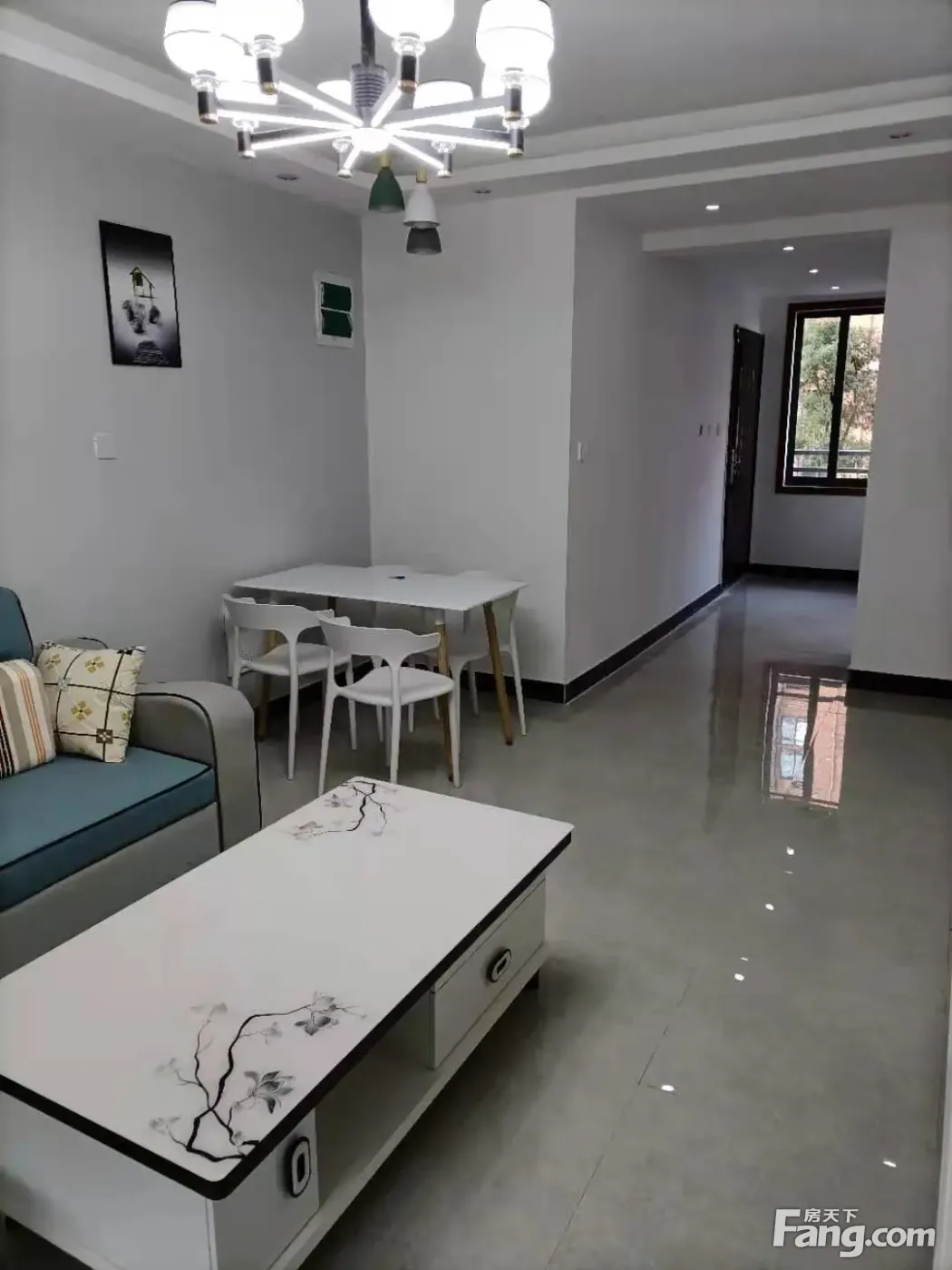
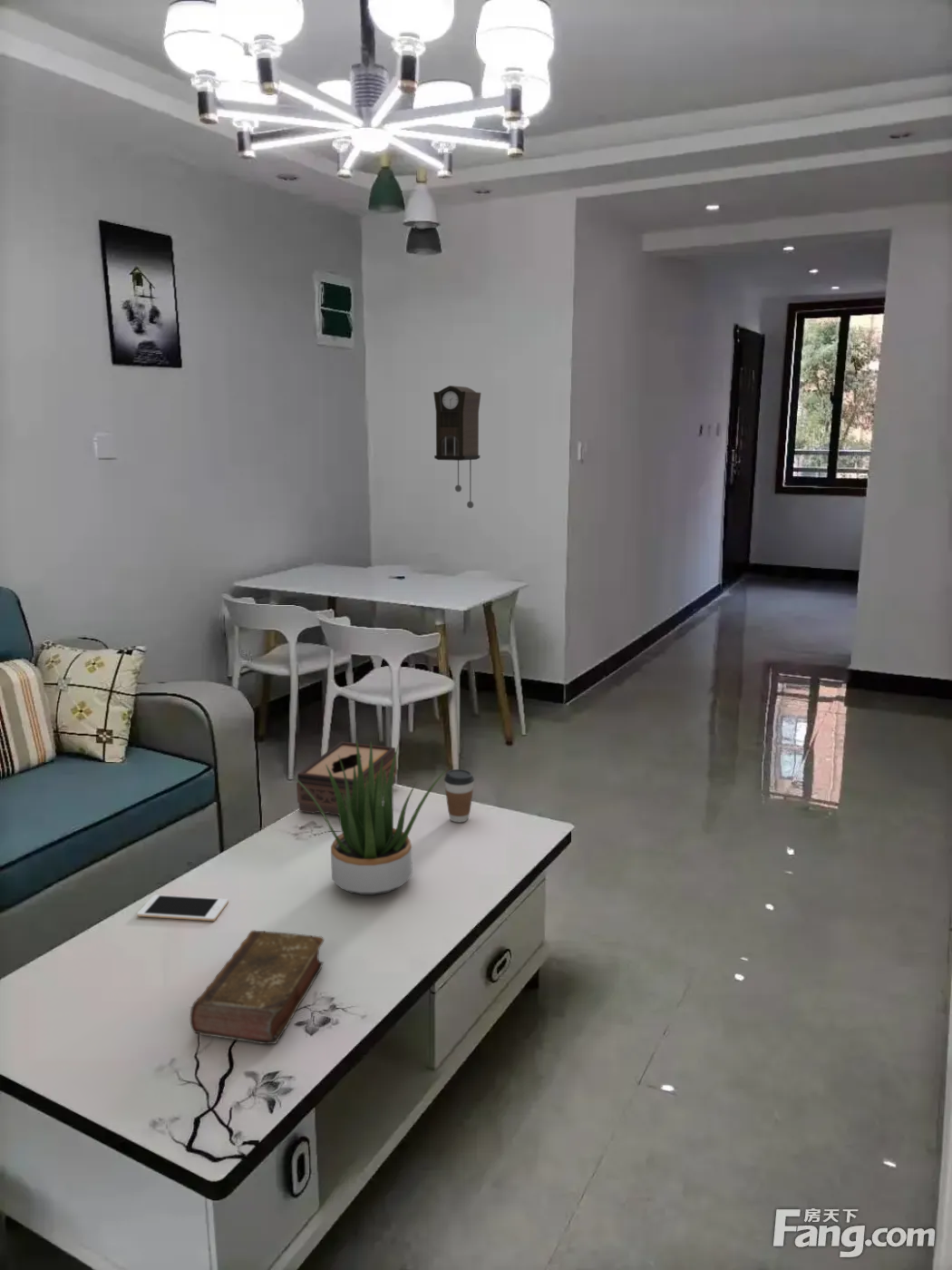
+ cell phone (183, 907)
+ book (261, 982)
+ coffee cup (459, 796)
+ pendulum clock (457, 448)
+ potted plant (370, 817)
+ tissue box (348, 778)
